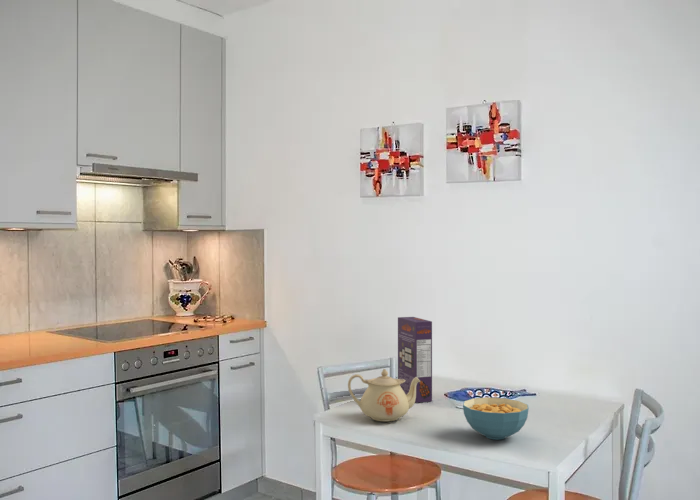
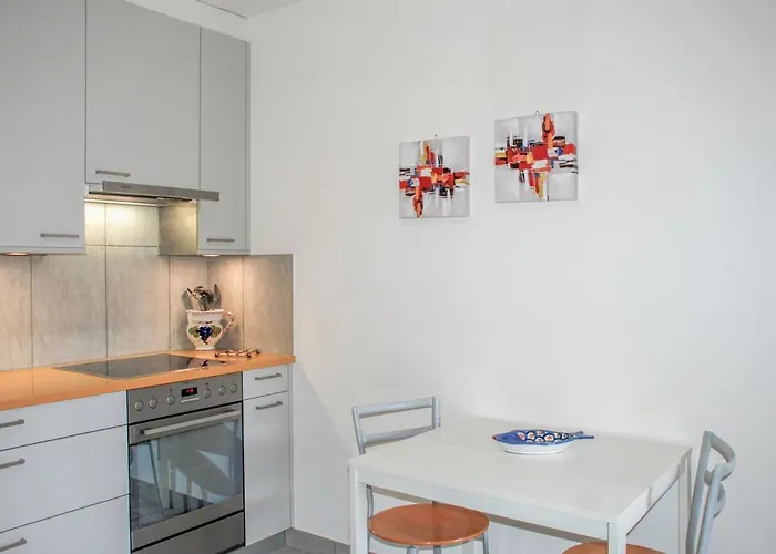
- cereal bowl (495, 420)
- cereal box (414, 358)
- teapot (384, 393)
